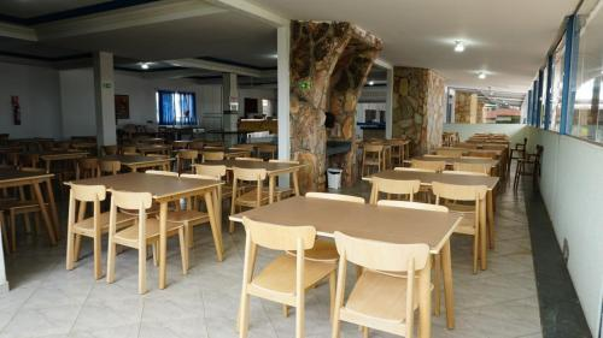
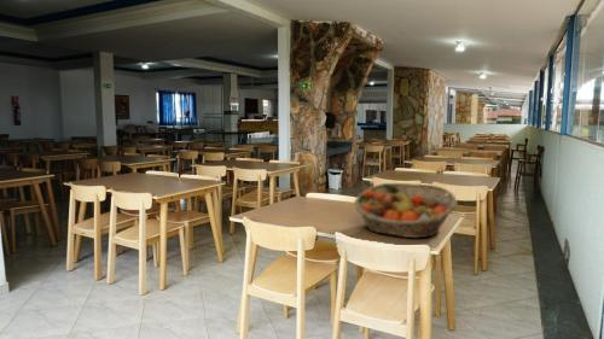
+ fruit basket (403, 208)
